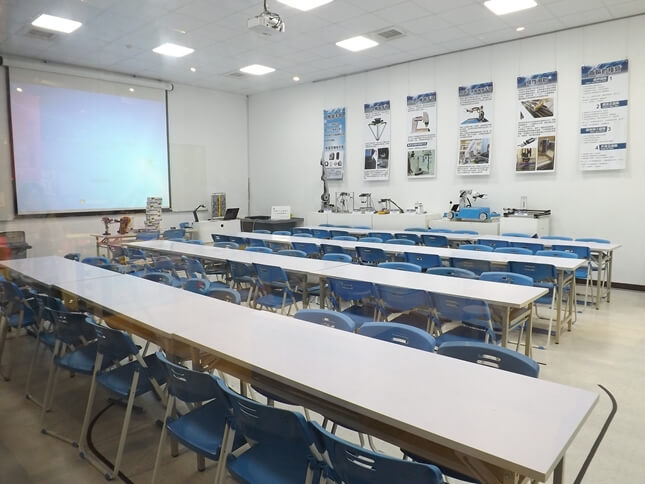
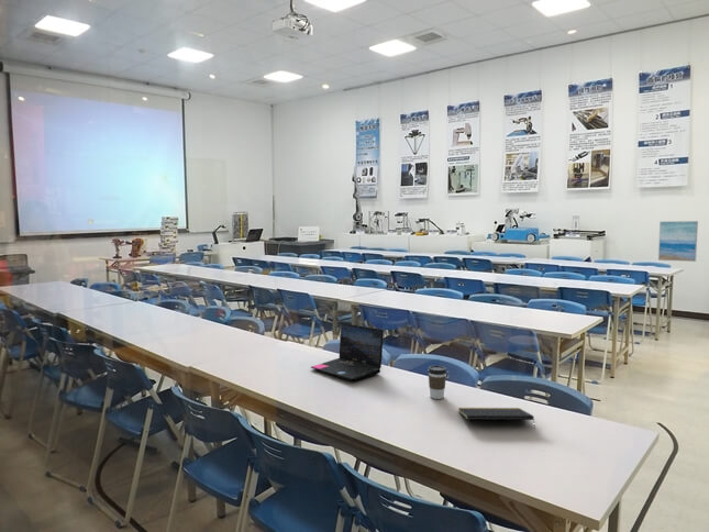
+ wall art (677, 241)
+ notepad (494, 413)
+ laptop (346, 350)
+ coffee cup (436, 381)
